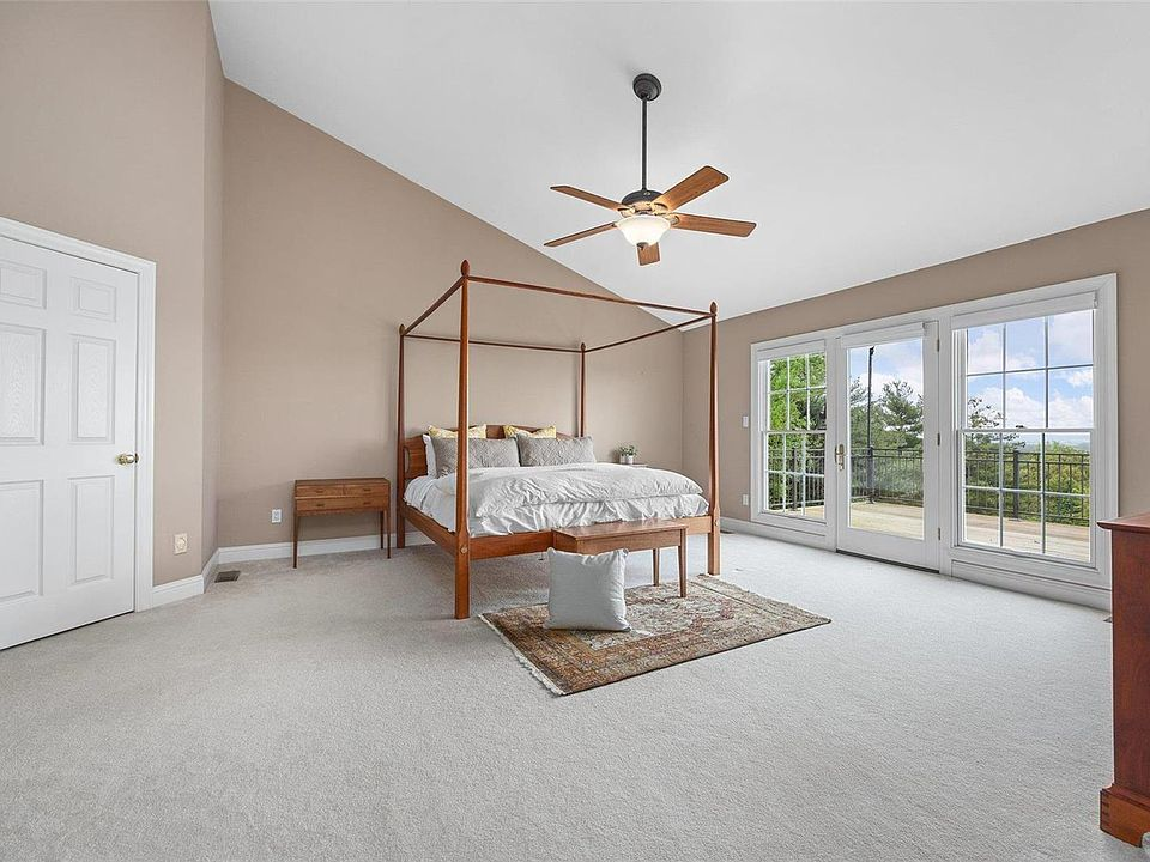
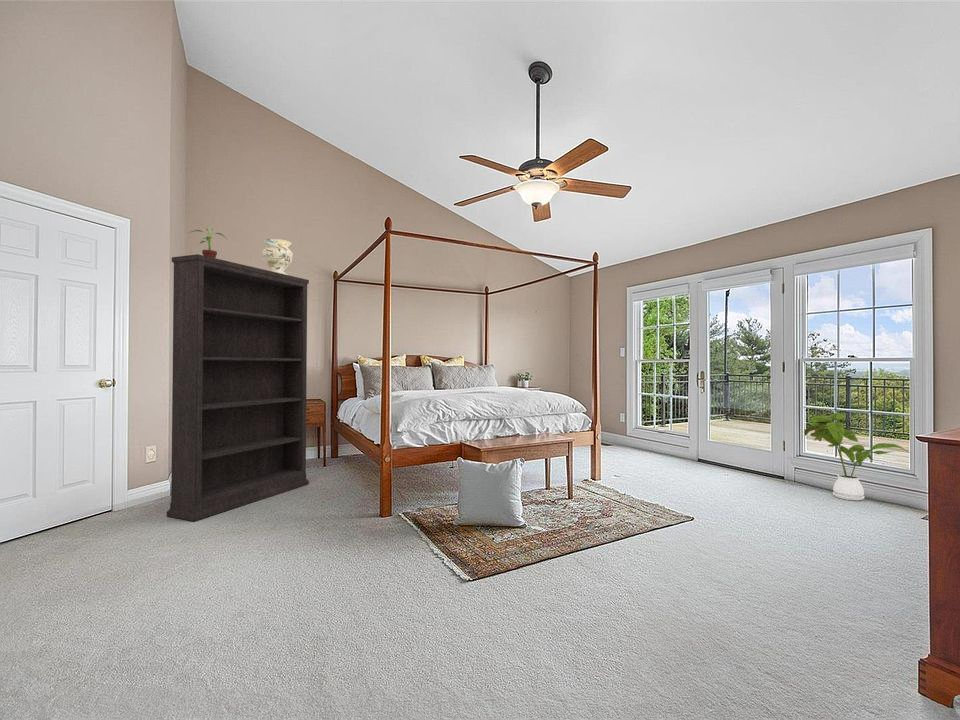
+ potted plant (208, 245)
+ decorative vase (277, 258)
+ bookshelf (247, 383)
+ house plant (846, 454)
